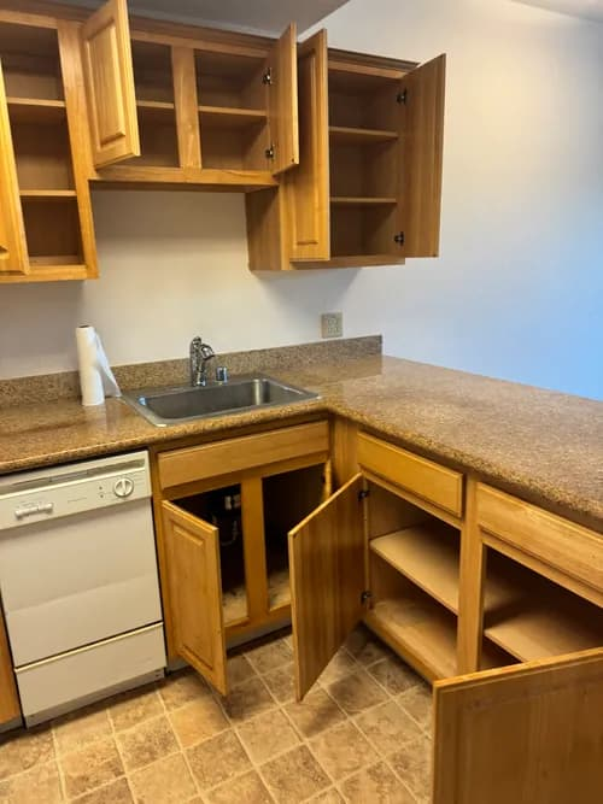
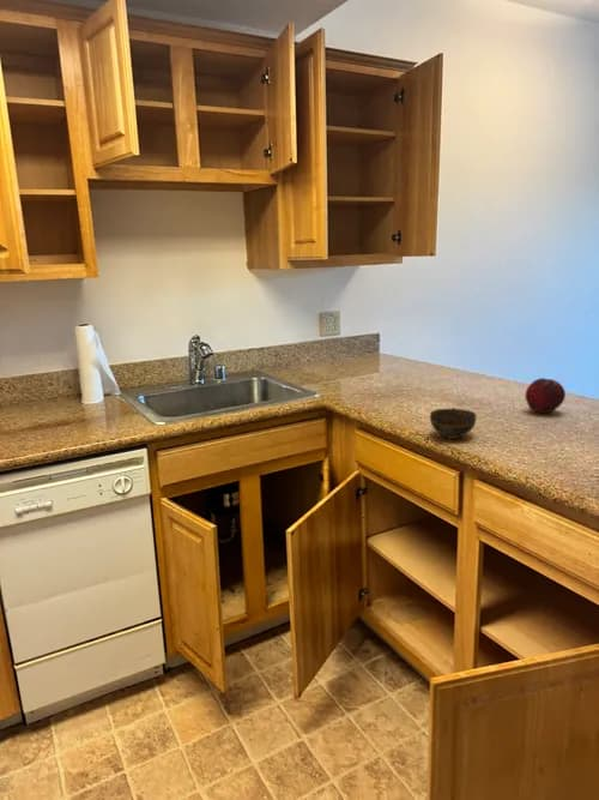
+ fruit (544, 395)
+ cup (452, 423)
